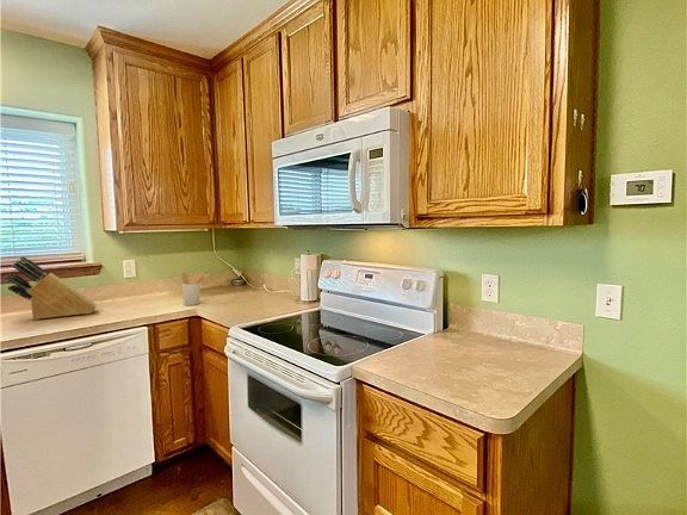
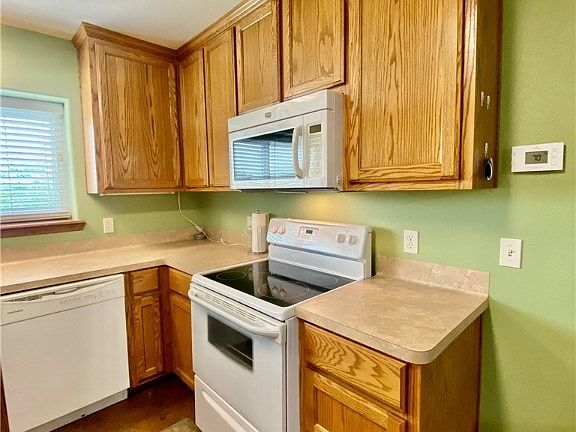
- utensil holder (193, 287)
- knife block (52, 285)
